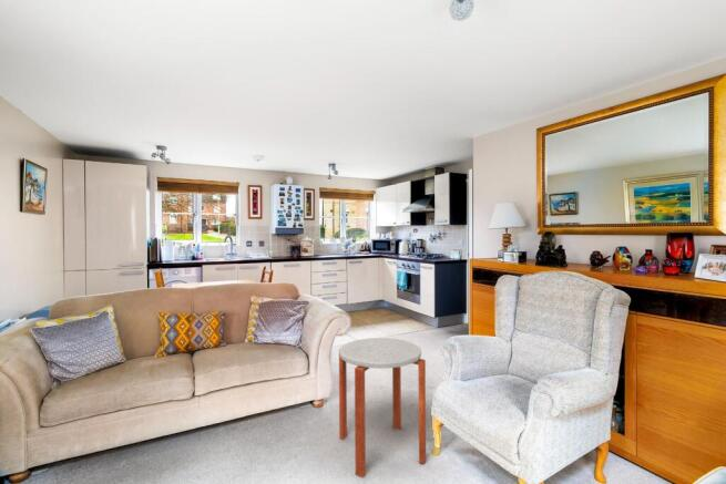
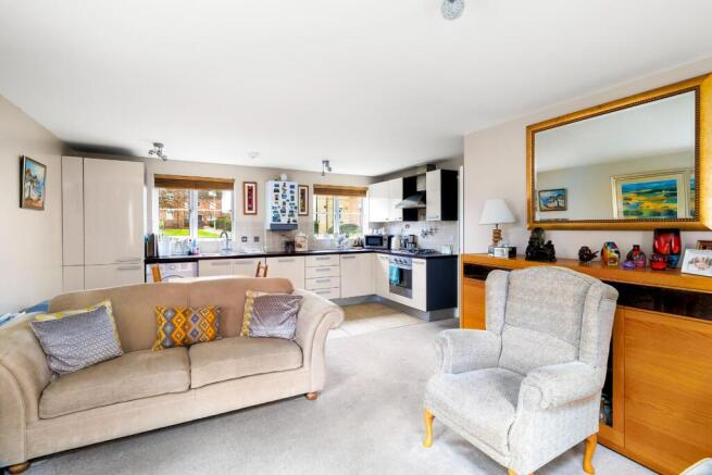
- side table (392, 398)
